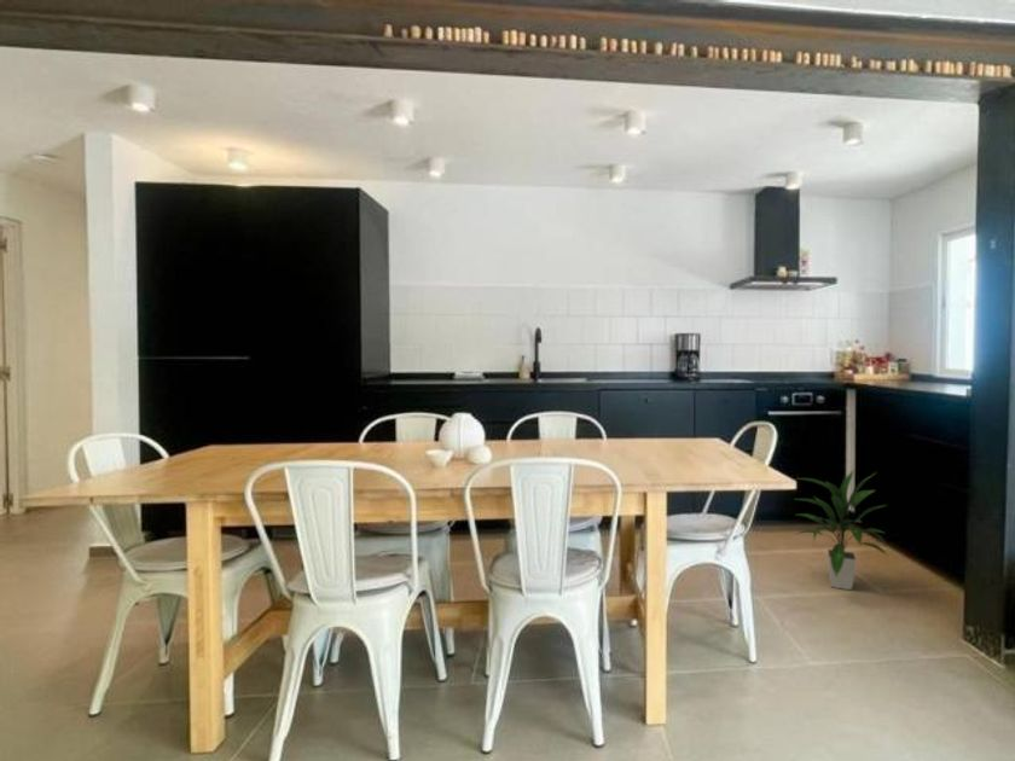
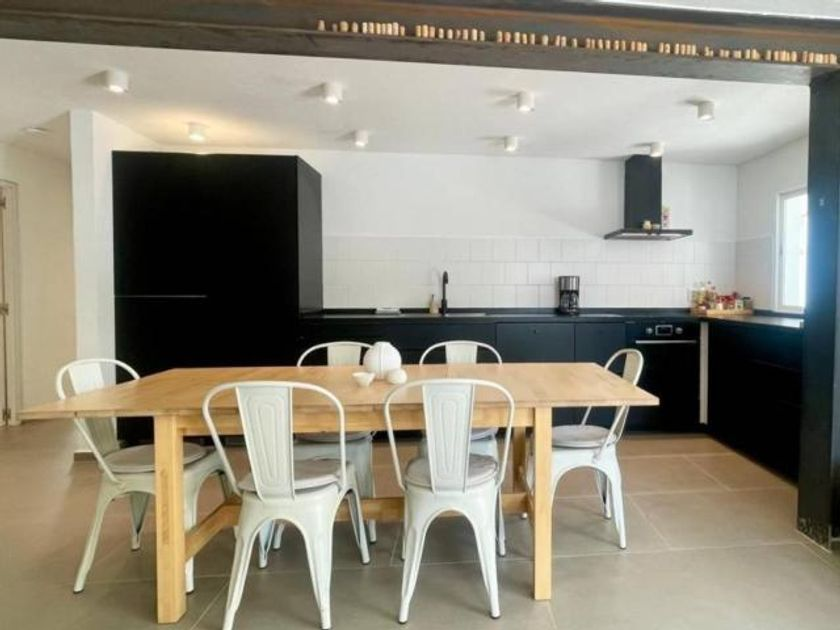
- indoor plant (840, 528)
